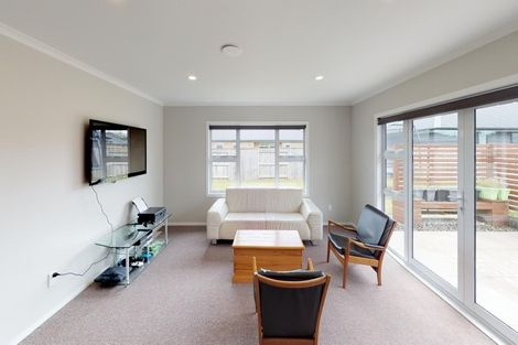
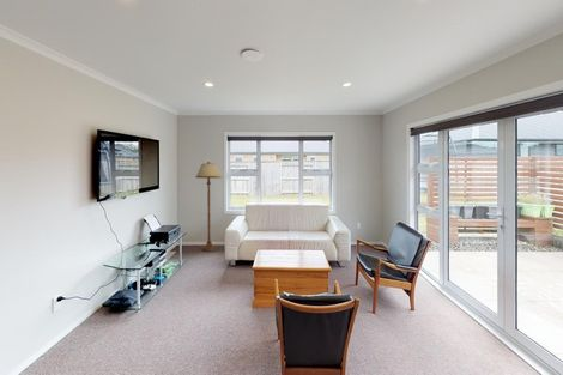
+ floor lamp (208, 205)
